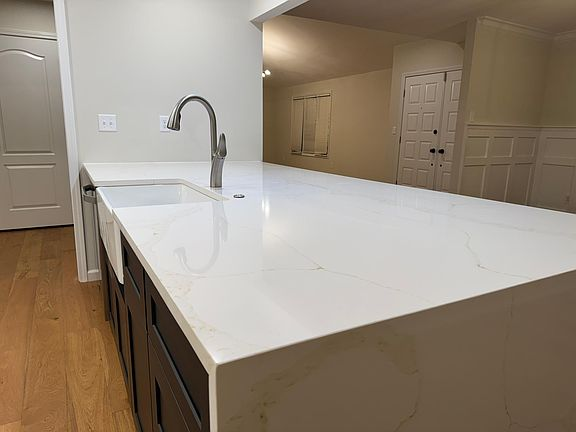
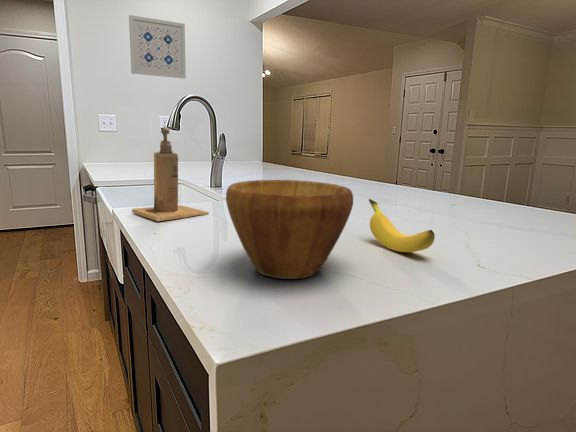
+ wall art (158, 48)
+ soap dispenser (169, 171)
+ banana (395, 228)
+ bowl (288, 228)
